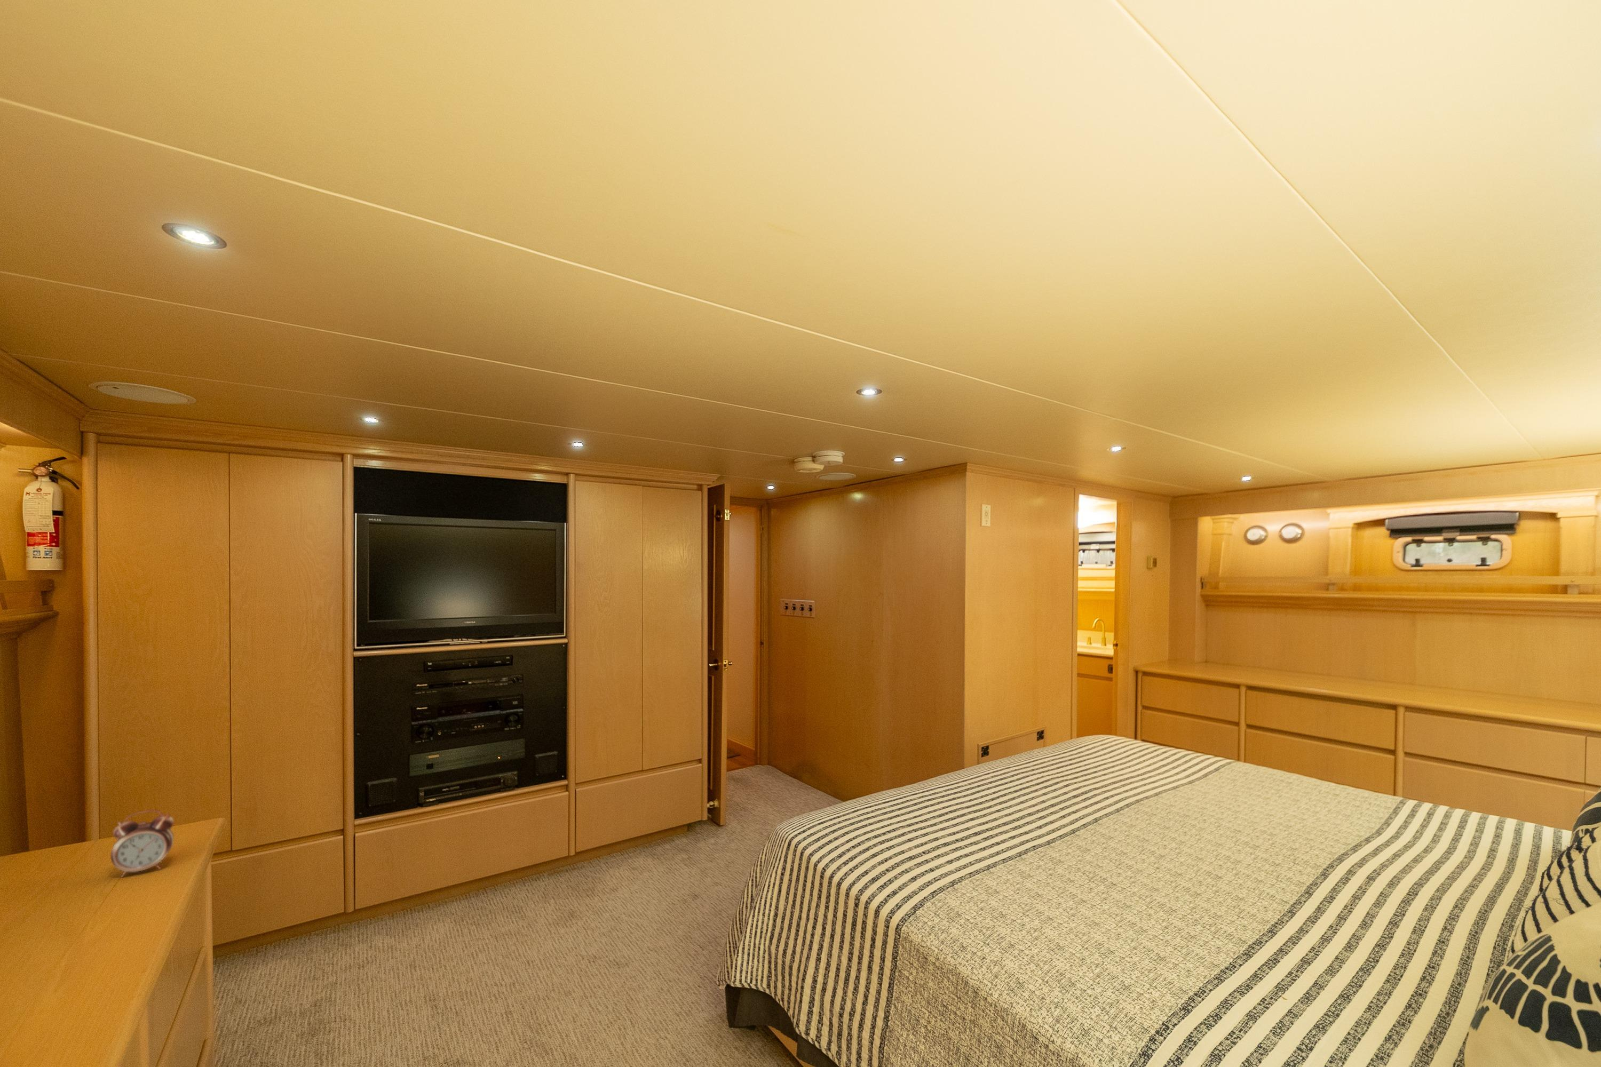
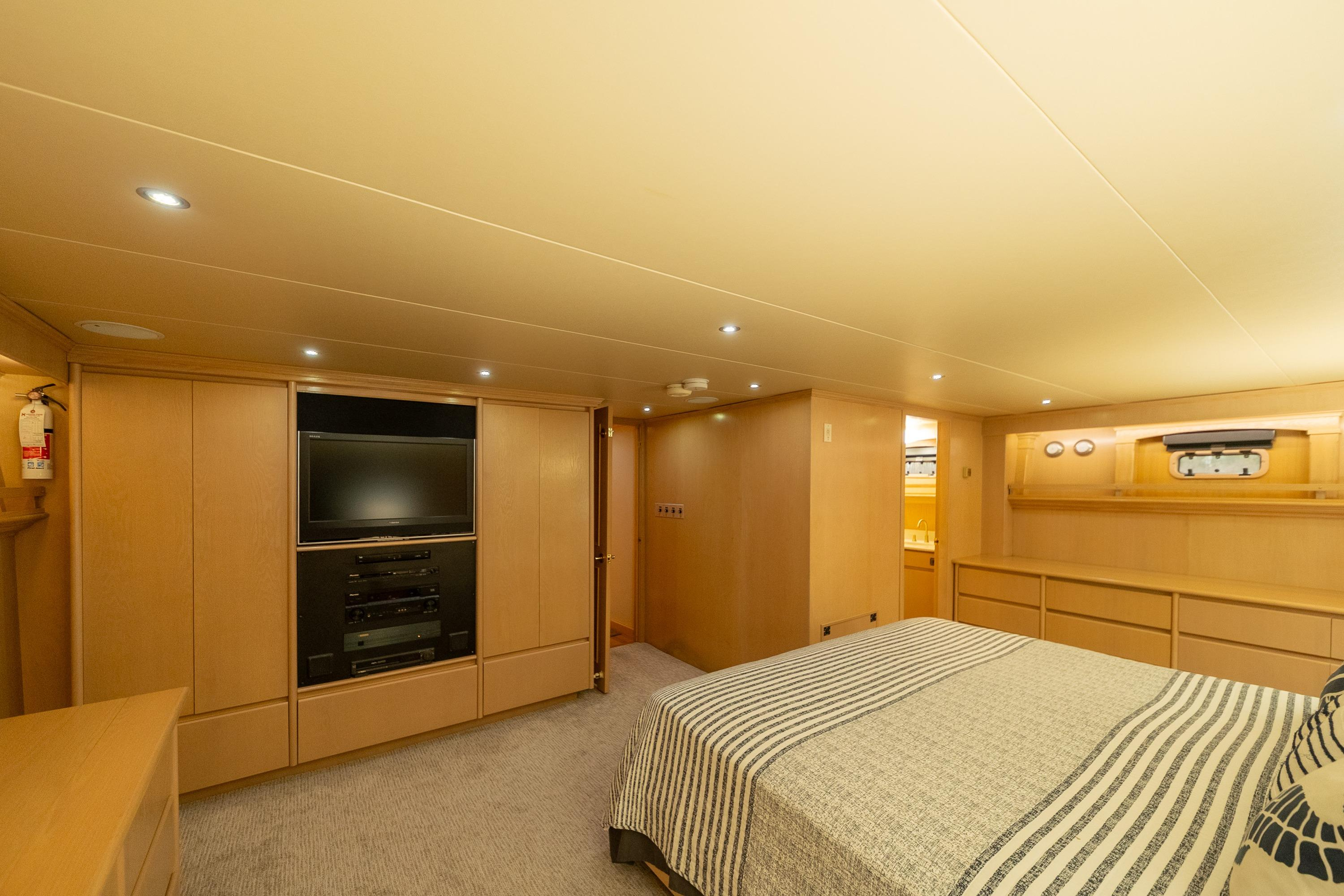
- alarm clock (144, 841)
